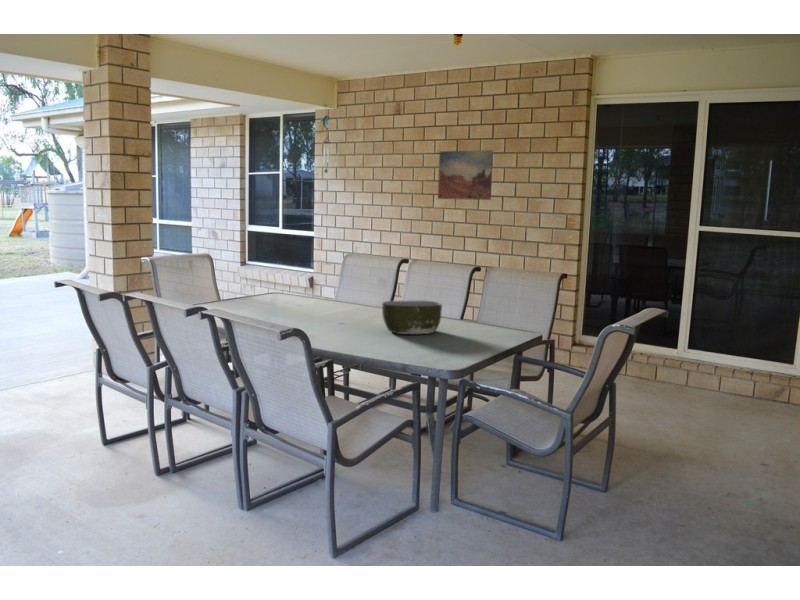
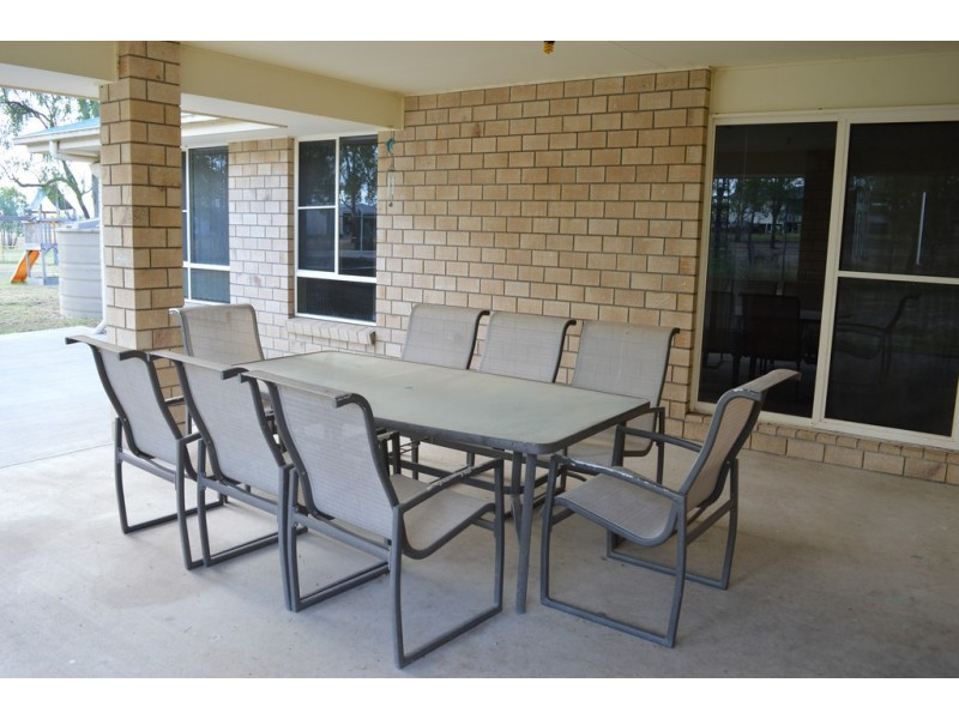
- wall art (464, 175)
- bowl (412, 317)
